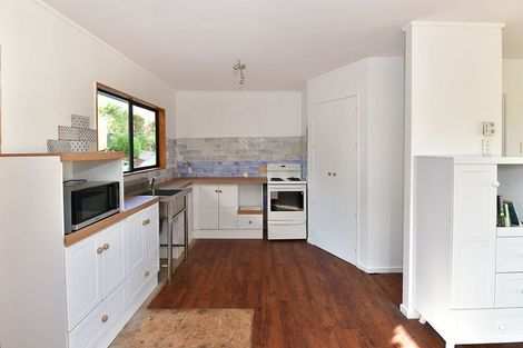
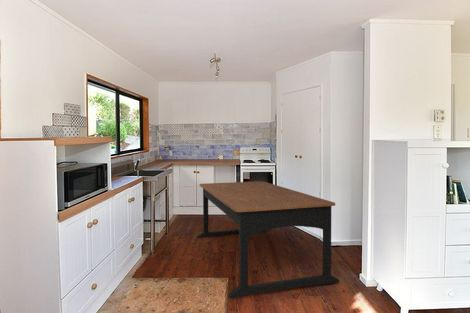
+ dining table (253, 223)
